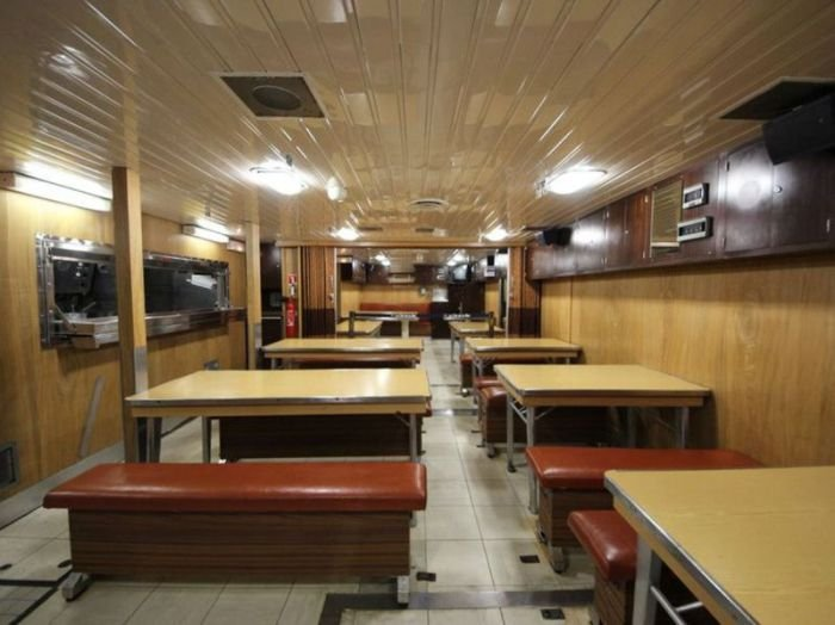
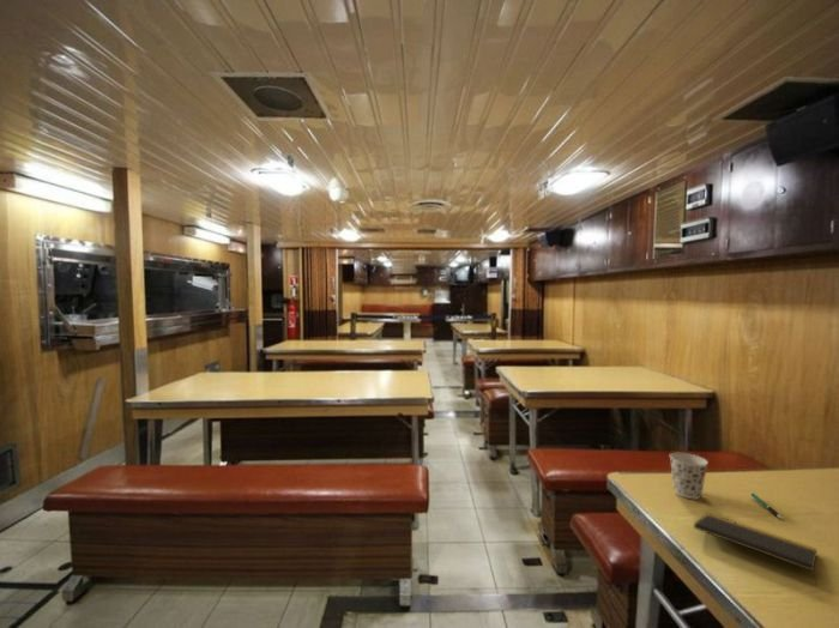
+ notepad (753, 538)
+ pen (765, 505)
+ cup (687, 476)
